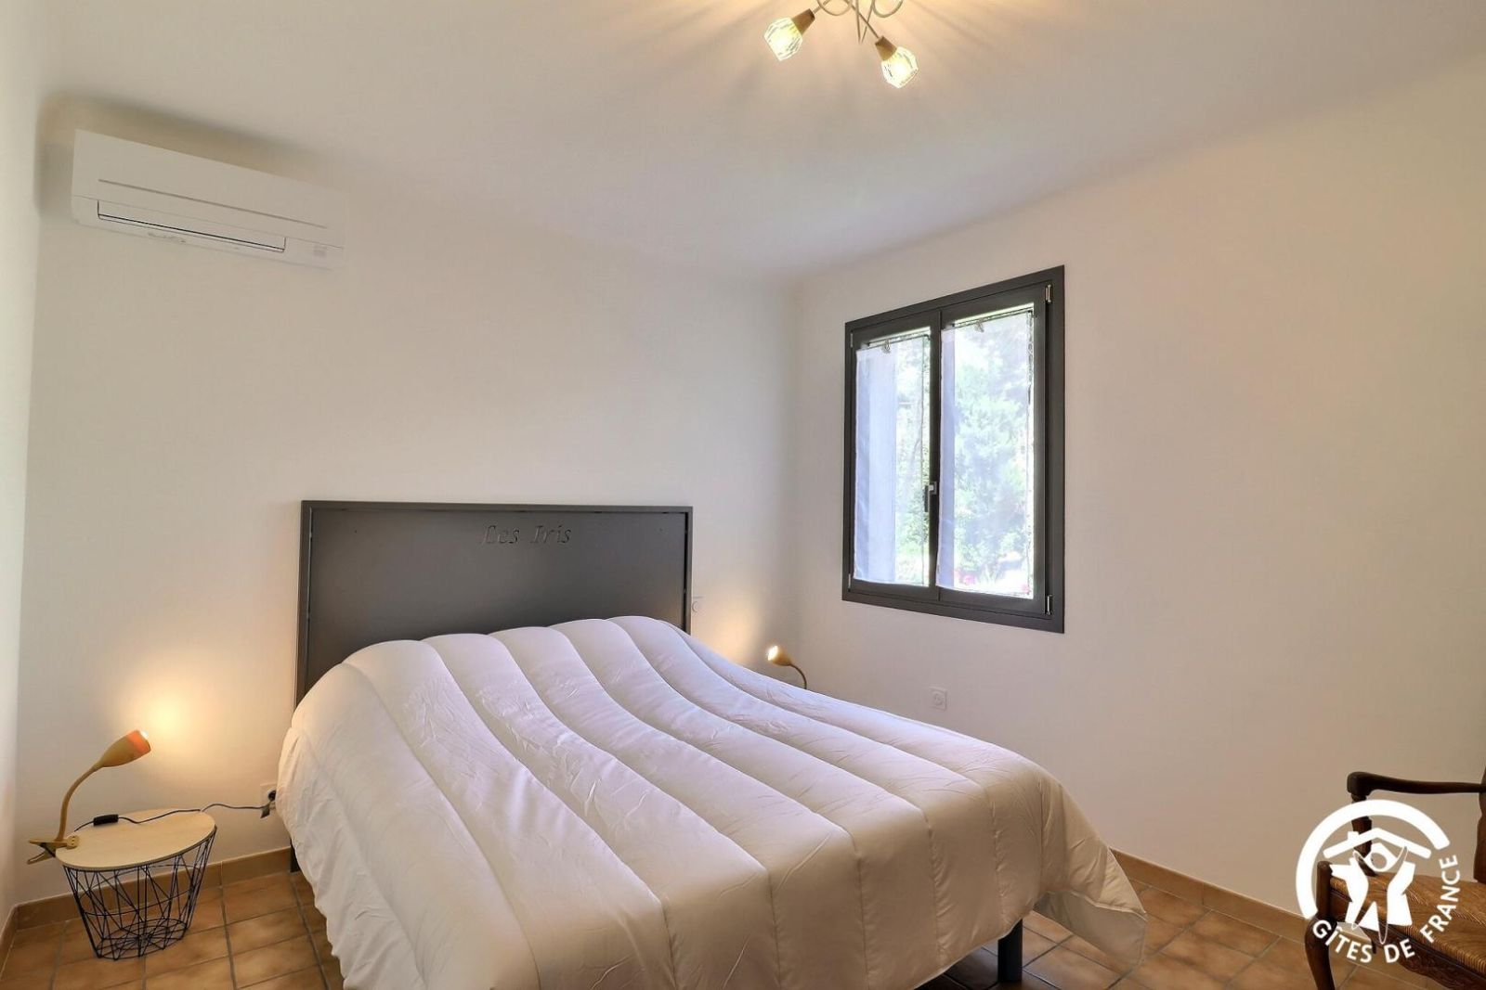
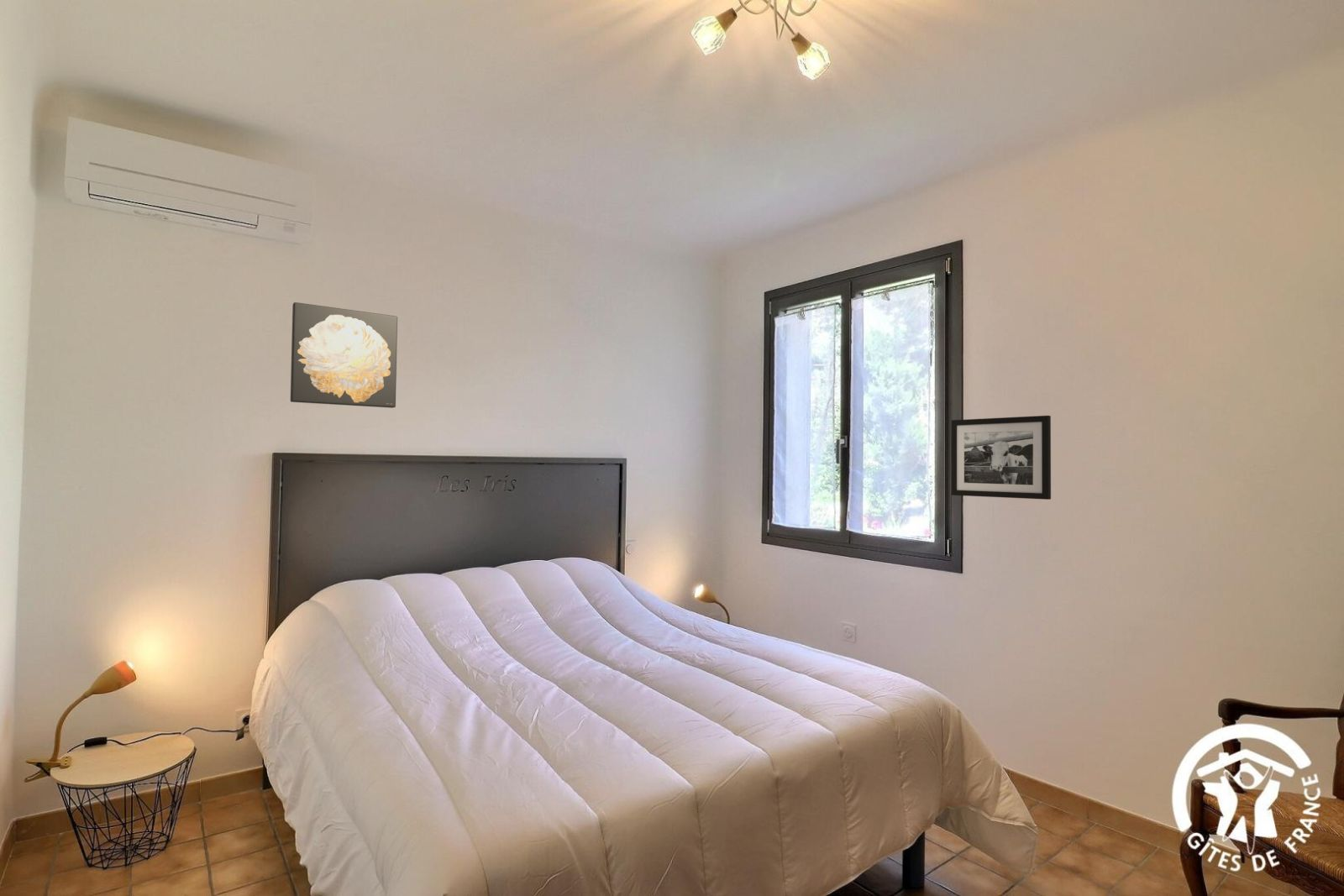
+ wall art (345, 357)
+ picture frame (998, 457)
